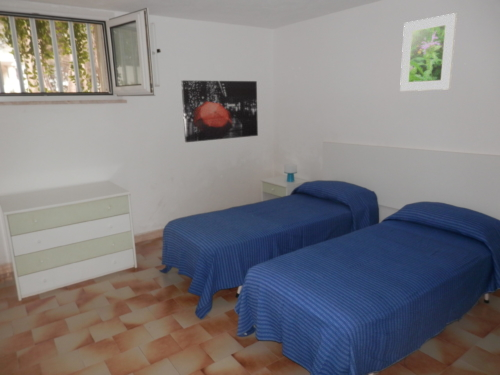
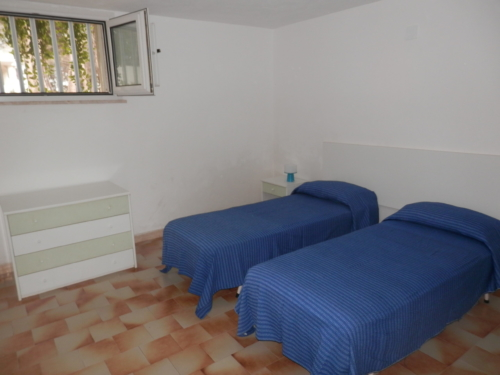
- wall art (222, 110)
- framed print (426, 55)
